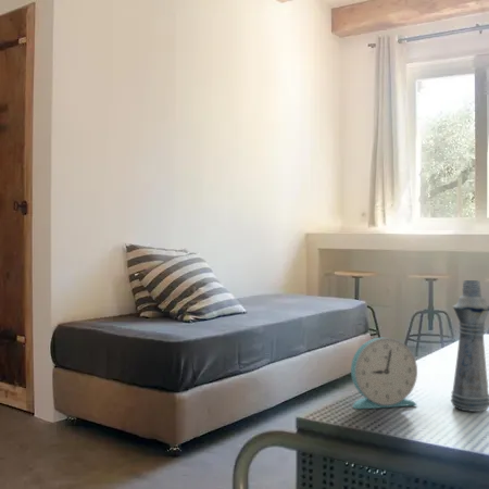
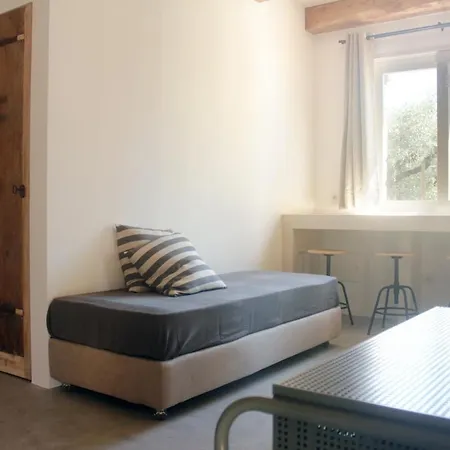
- bottle (471, 343)
- alarm clock (380, 369)
